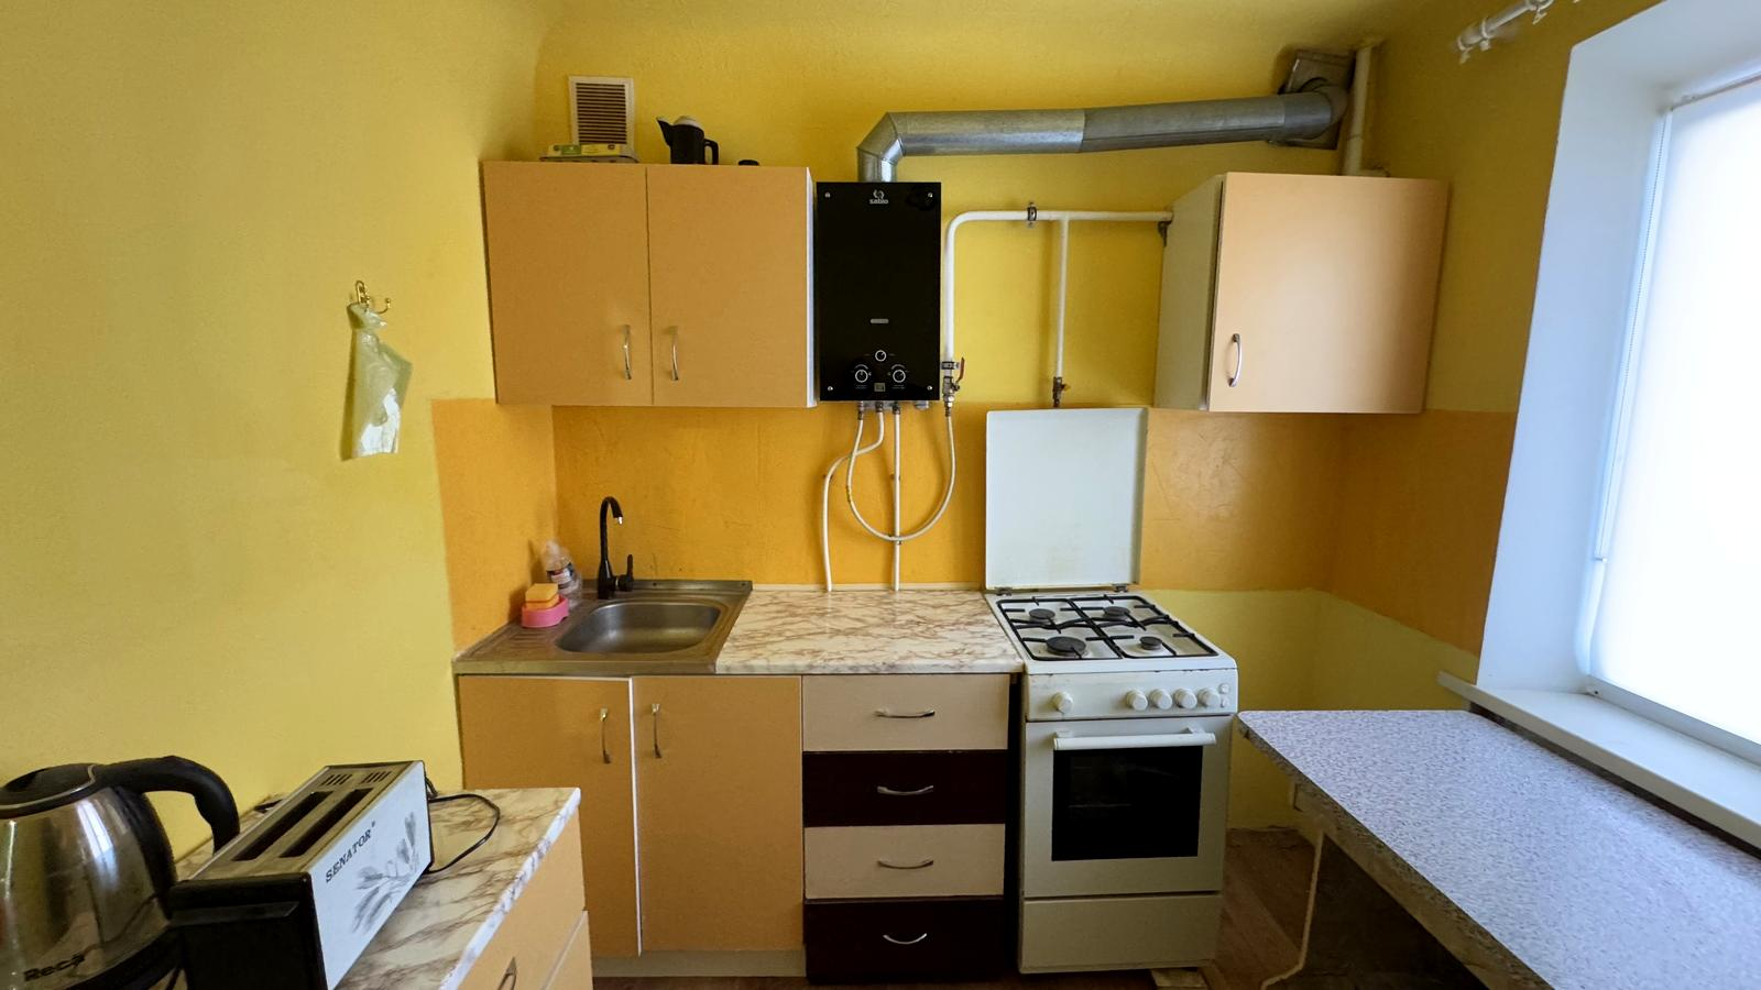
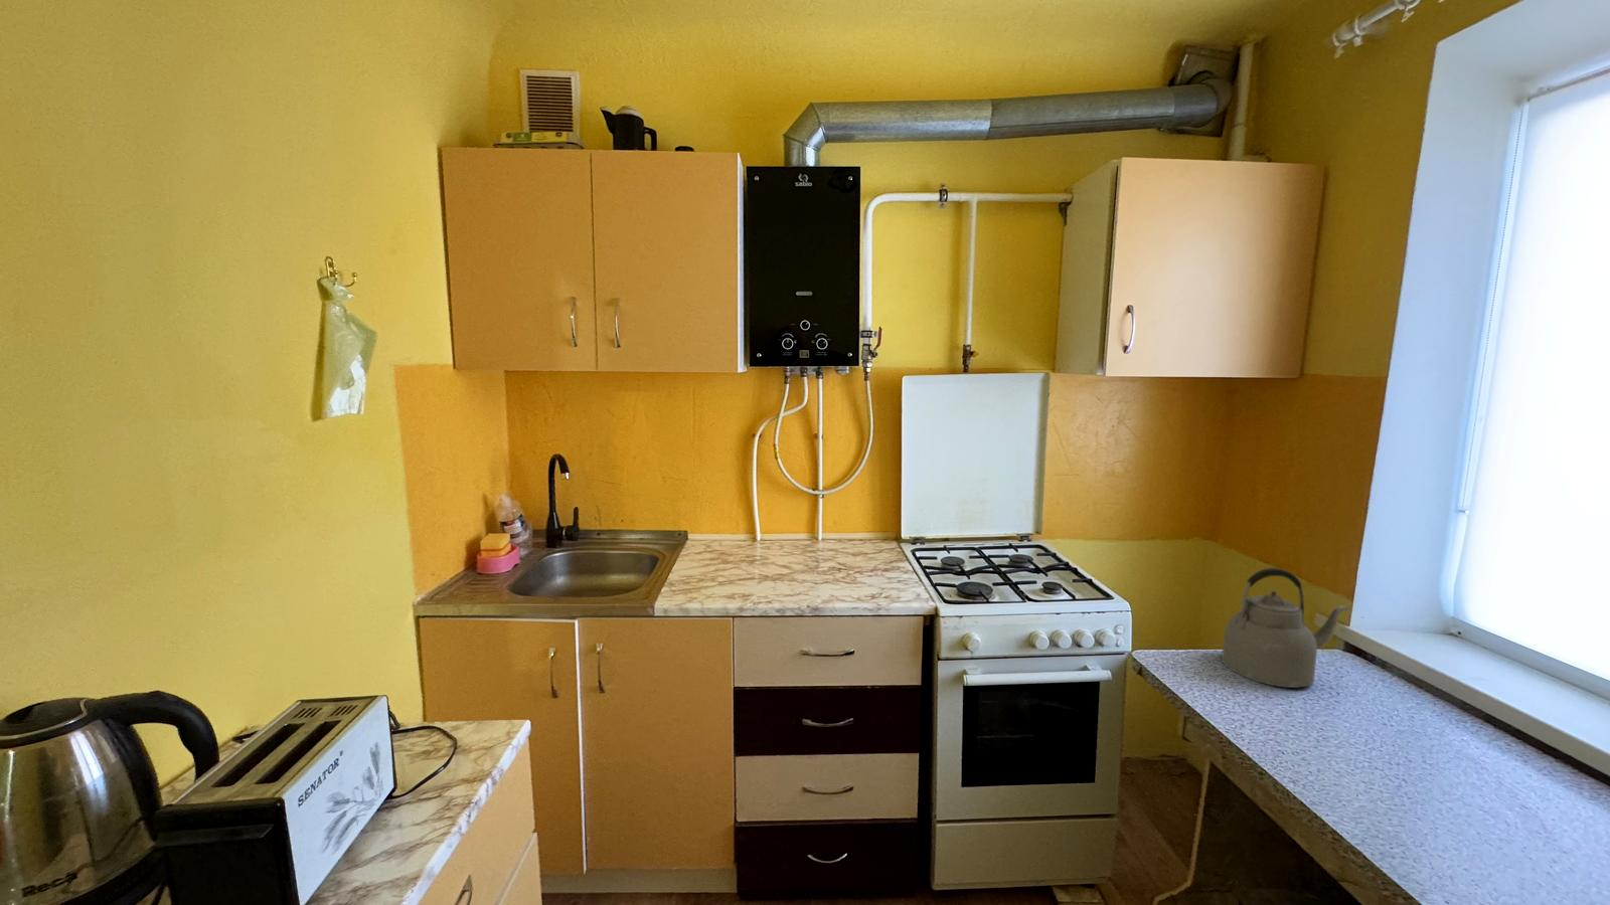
+ kettle (1289, 620)
